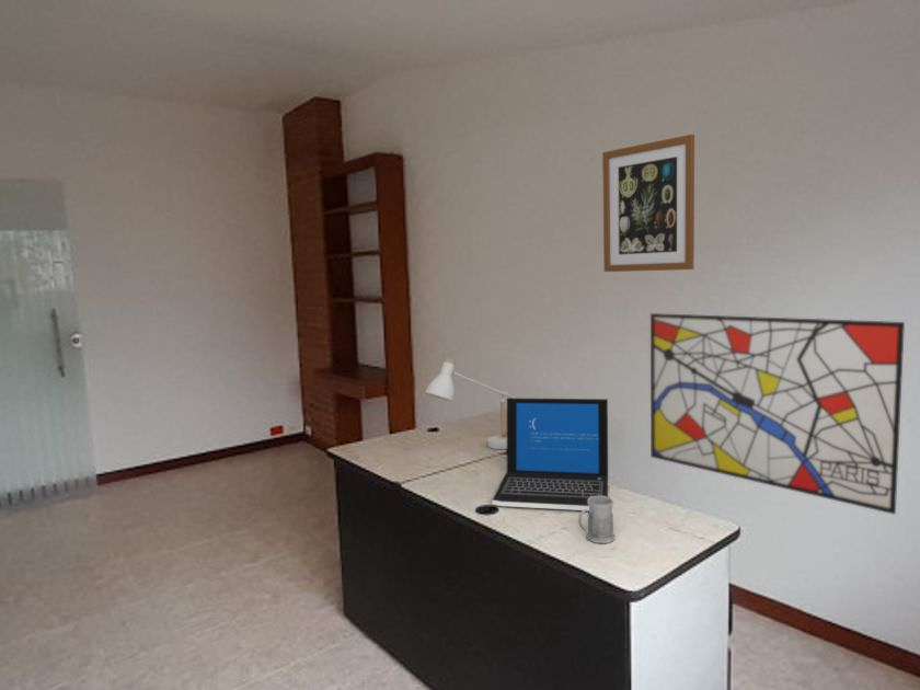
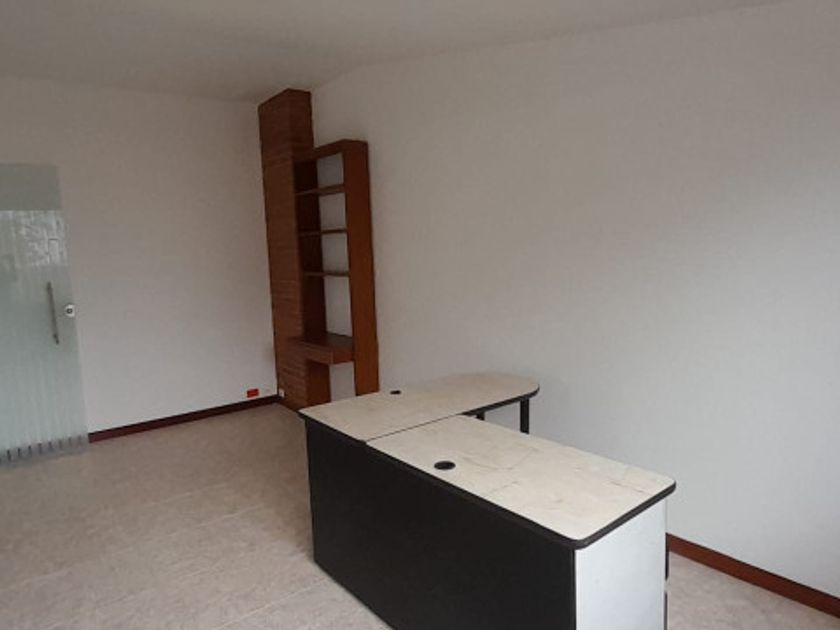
- wall art (757, 400)
- wall art (645, 207)
- desk lamp (491, 389)
- laptop (552, 449)
- mug (595, 520)
